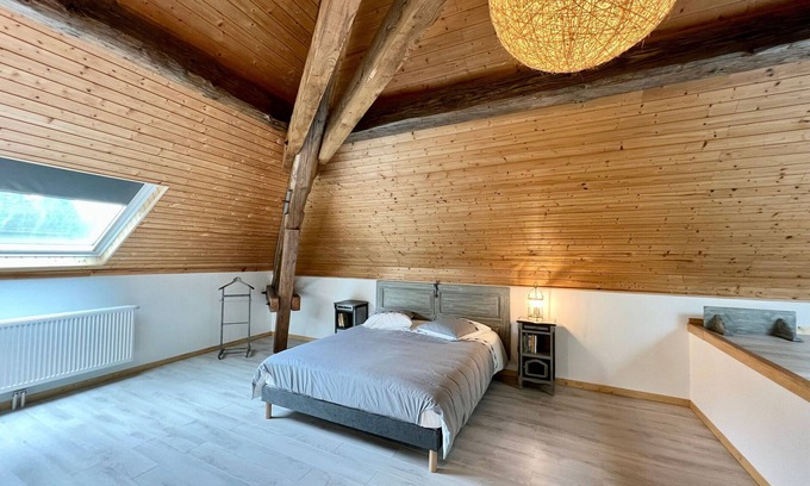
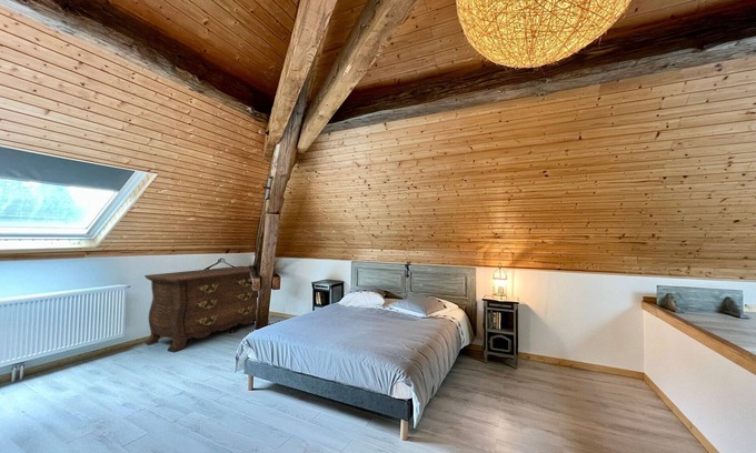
+ dresser (215, 302)
